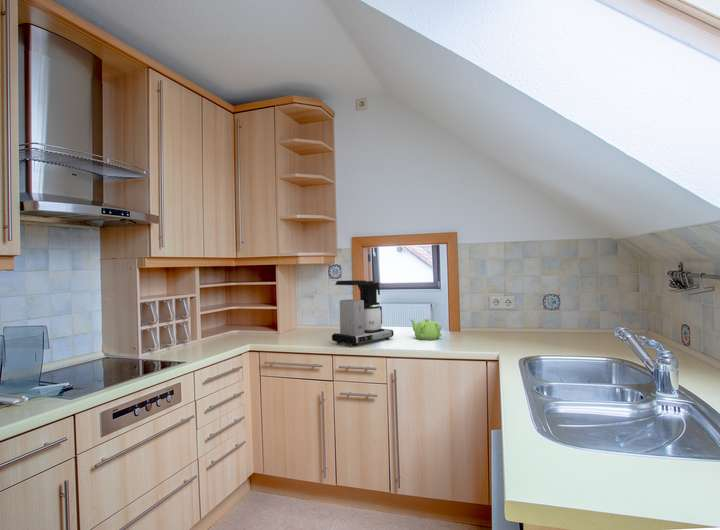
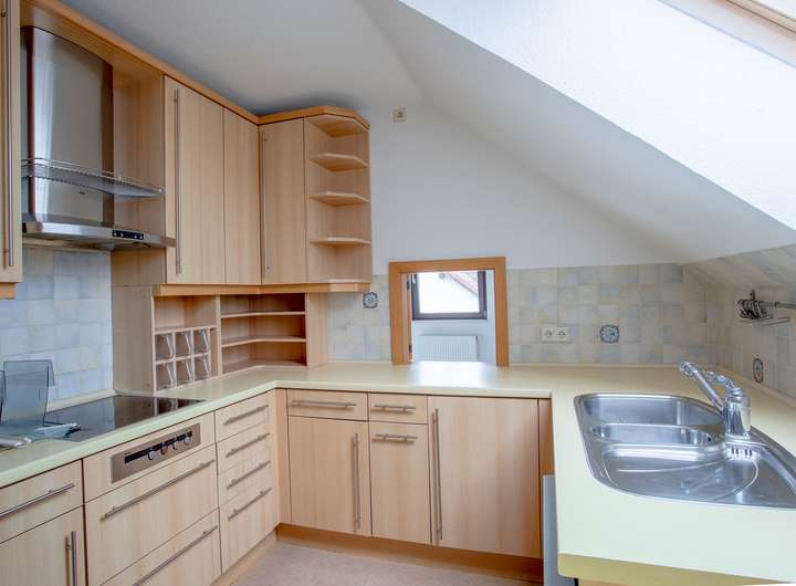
- coffee maker (362, 310)
- teapot (425, 328)
